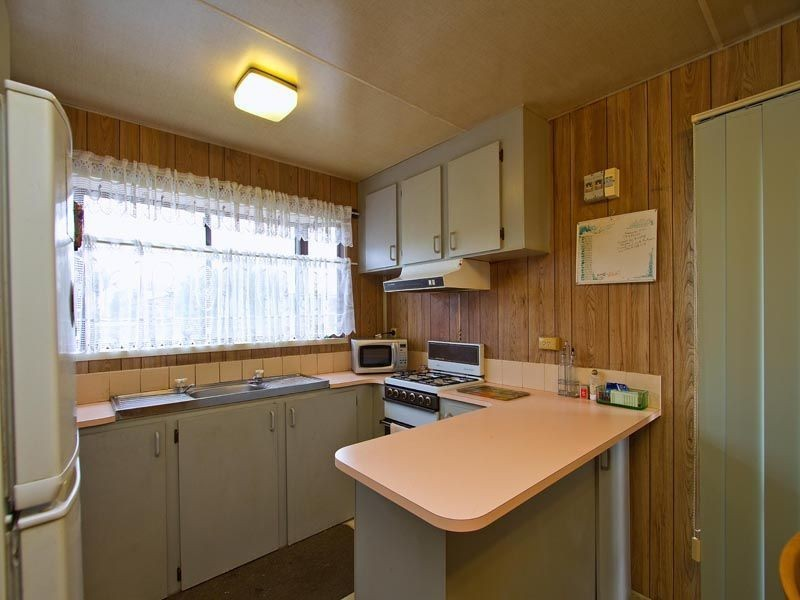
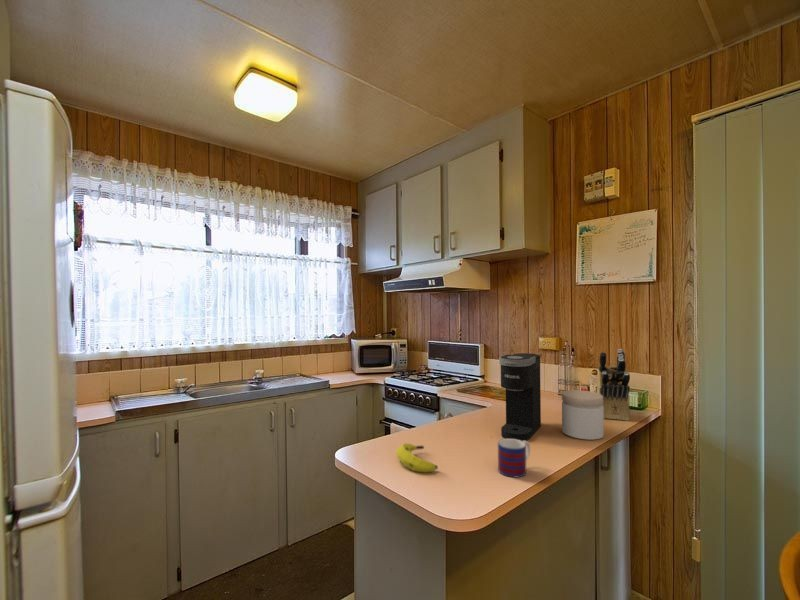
+ mug (516, 455)
+ banana (419, 458)
+ coffee maker (521, 392)
+ jar (582, 414)
+ knife block (612, 380)
